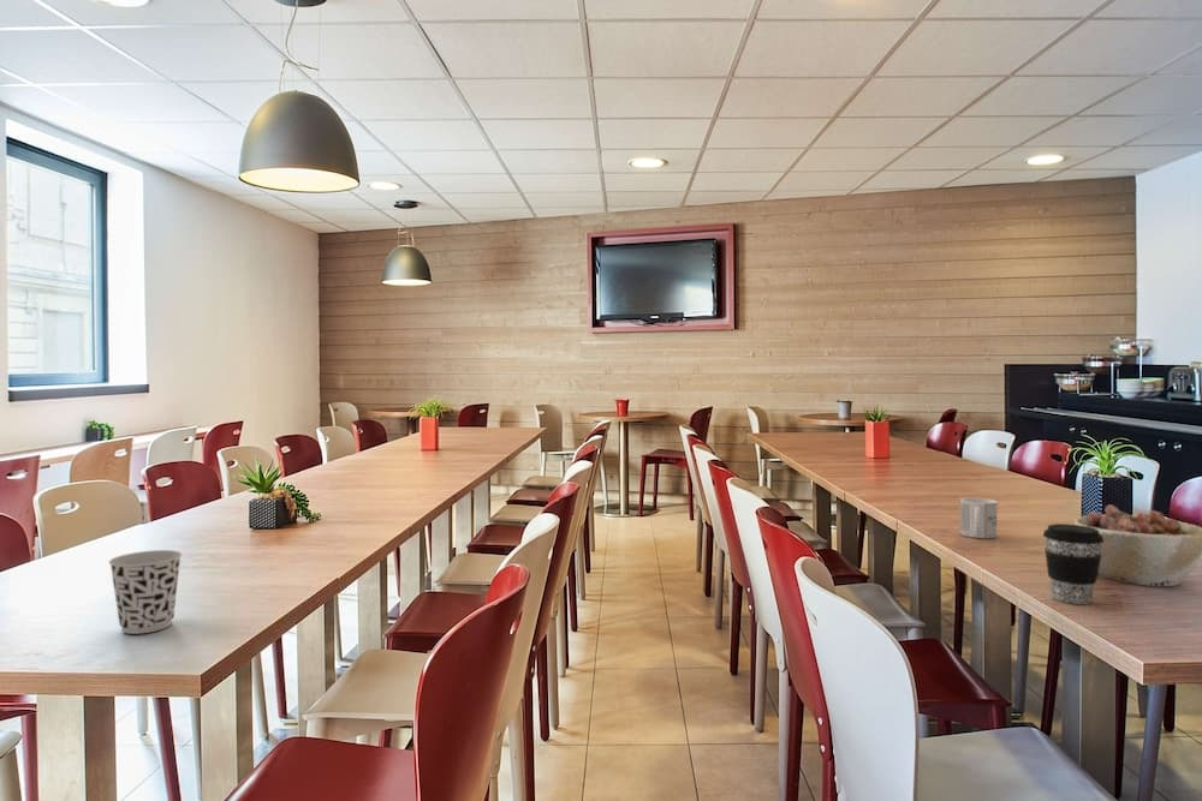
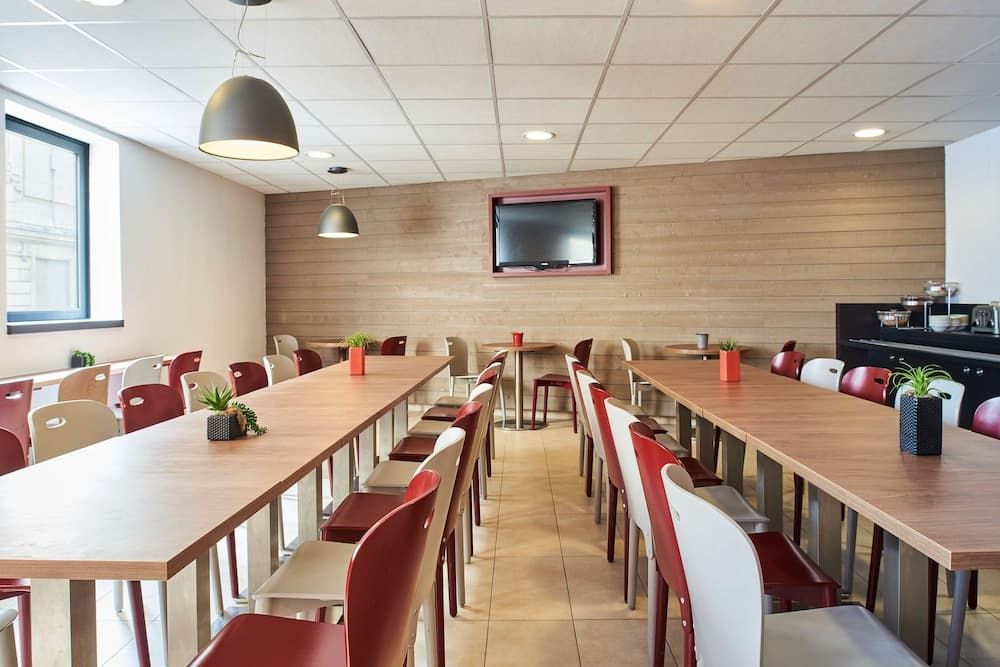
- bowl (1138, 540)
- cup (147, 591)
- coffee cup (1072, 563)
- mug (977, 519)
